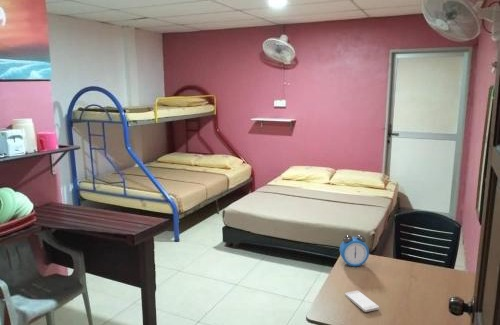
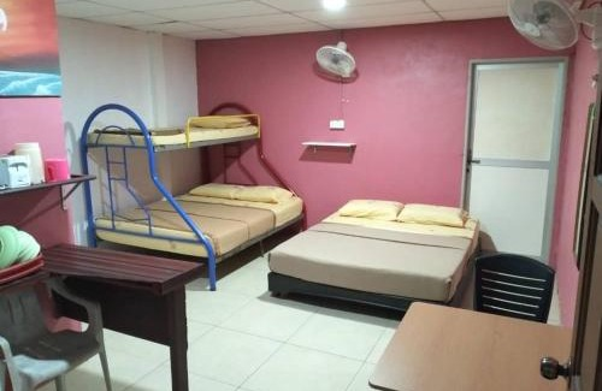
- smartphone (361, 300)
- alarm clock (354, 249)
